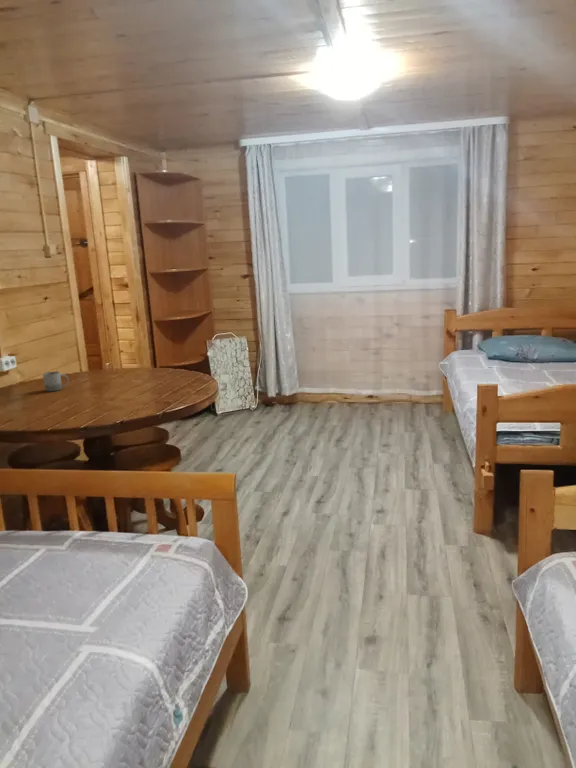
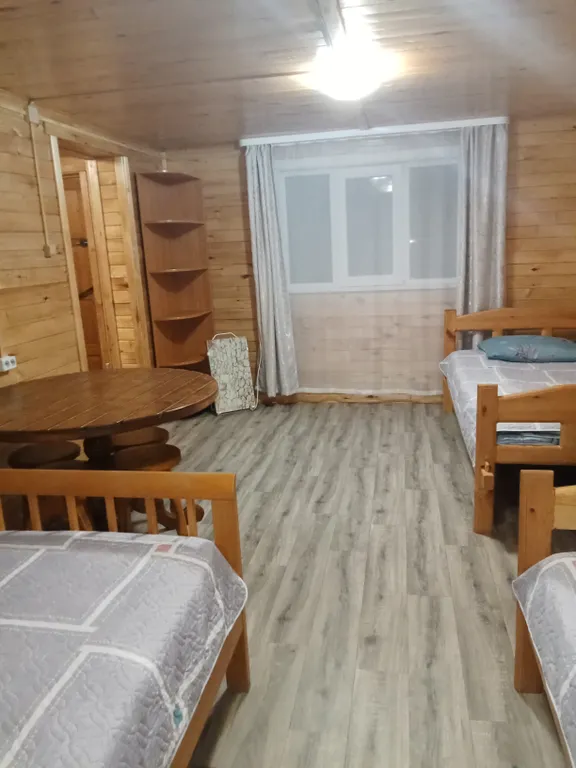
- cup (56, 380)
